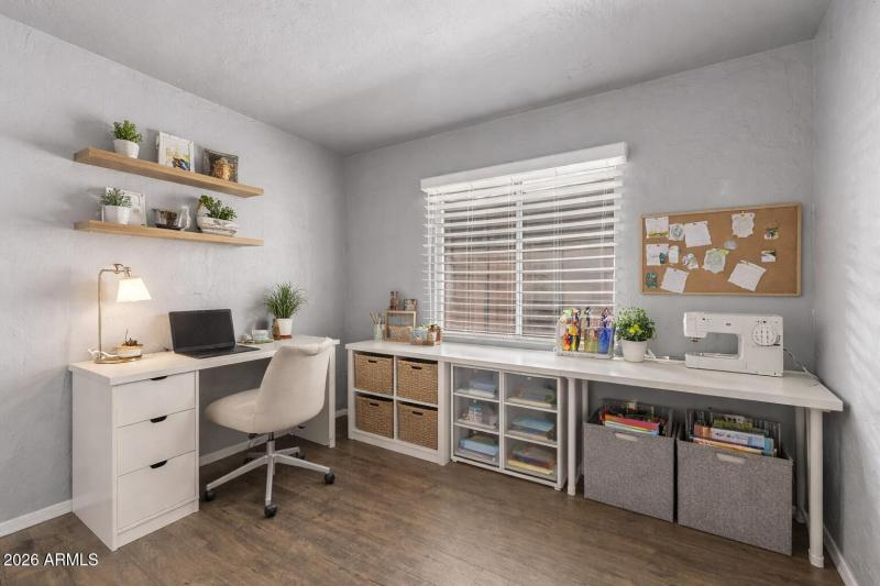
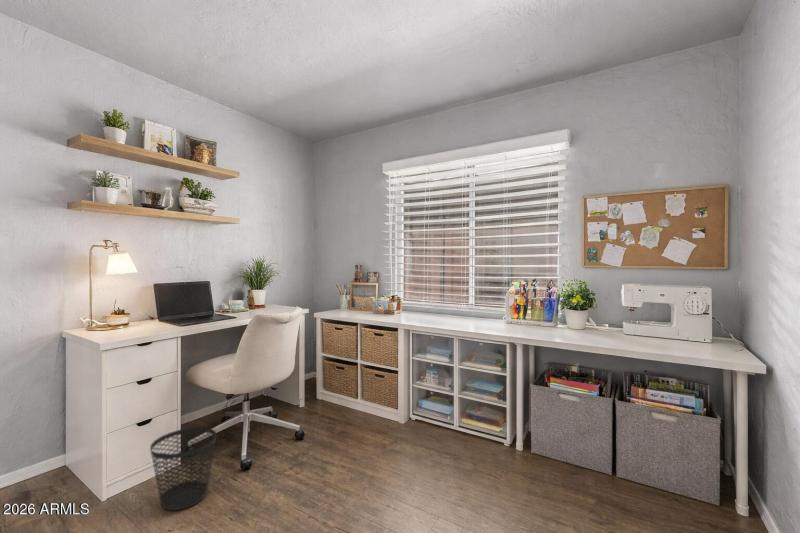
+ wastebasket (183, 468)
